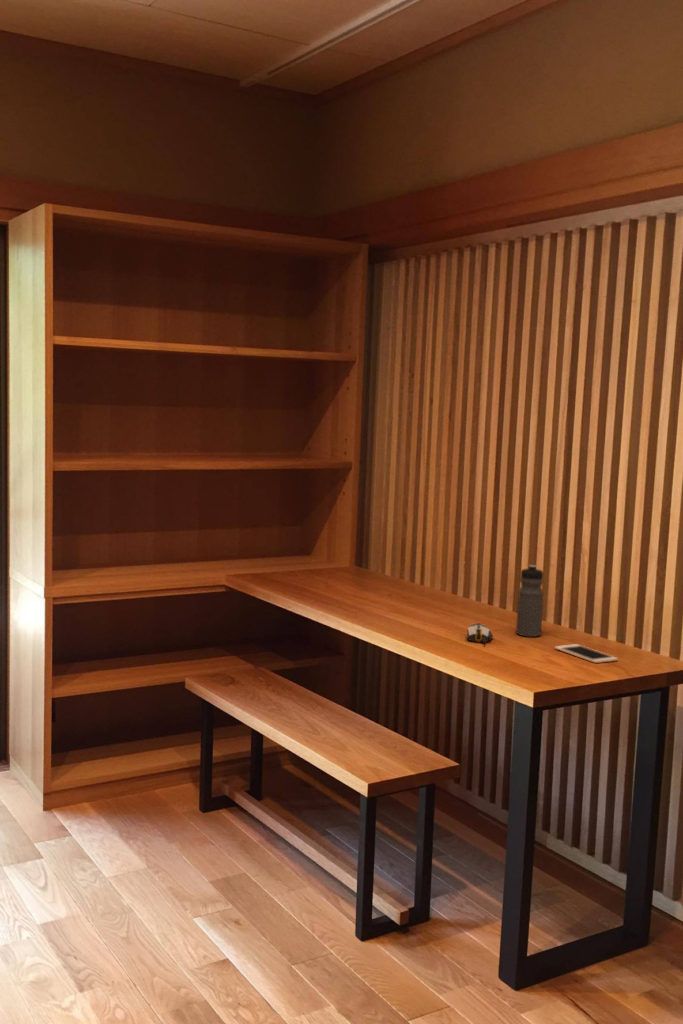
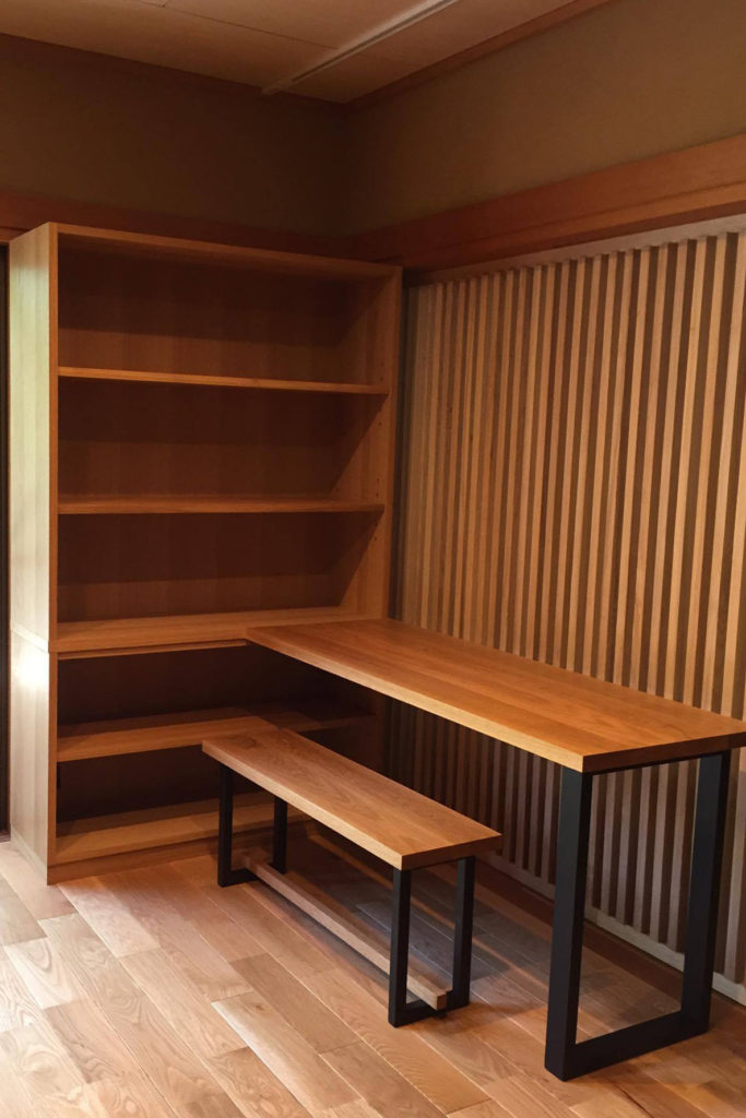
- computer mouse (480, 633)
- cell phone (585, 653)
- water bottle (530, 599)
